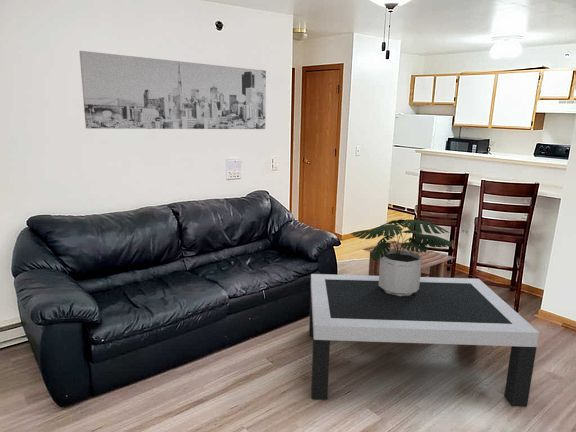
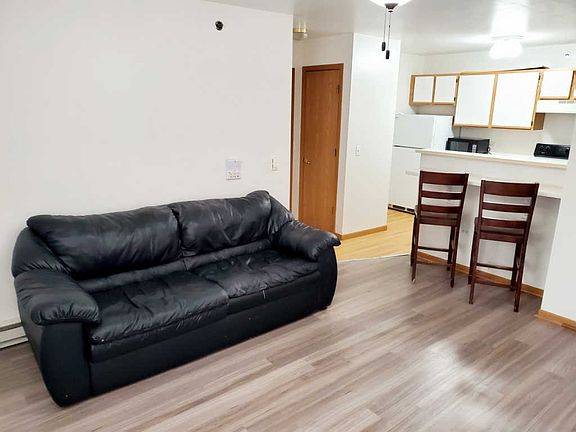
- potted plant (398, 252)
- coffee table (405, 331)
- side table (420, 276)
- wall art (186, 96)
